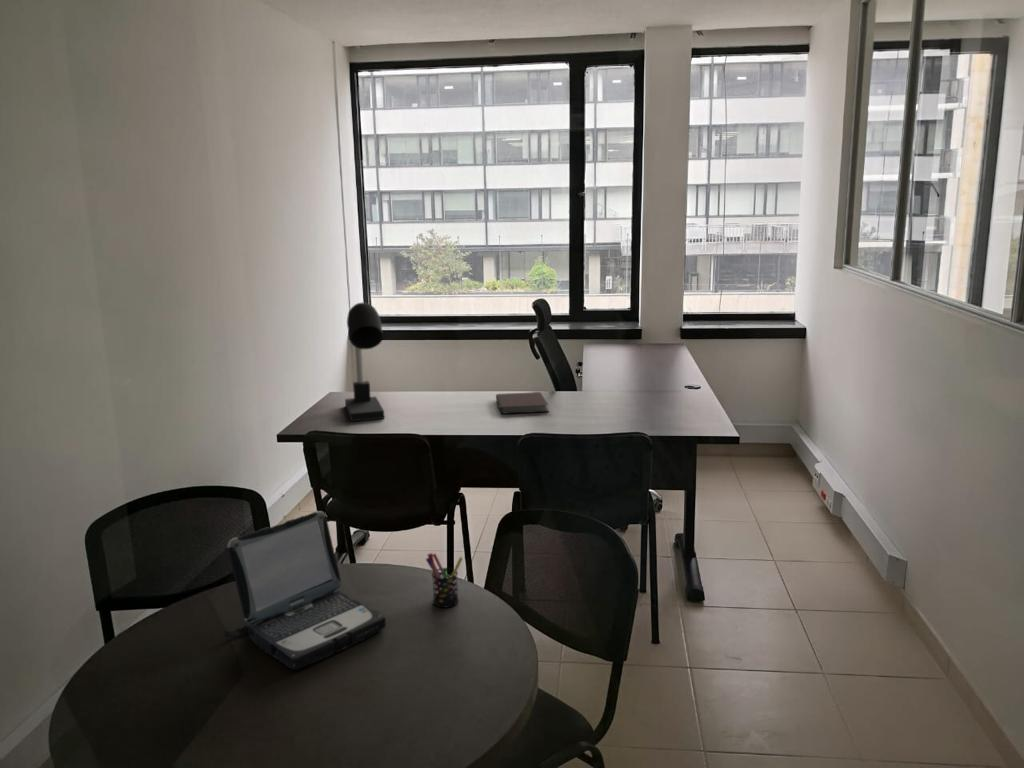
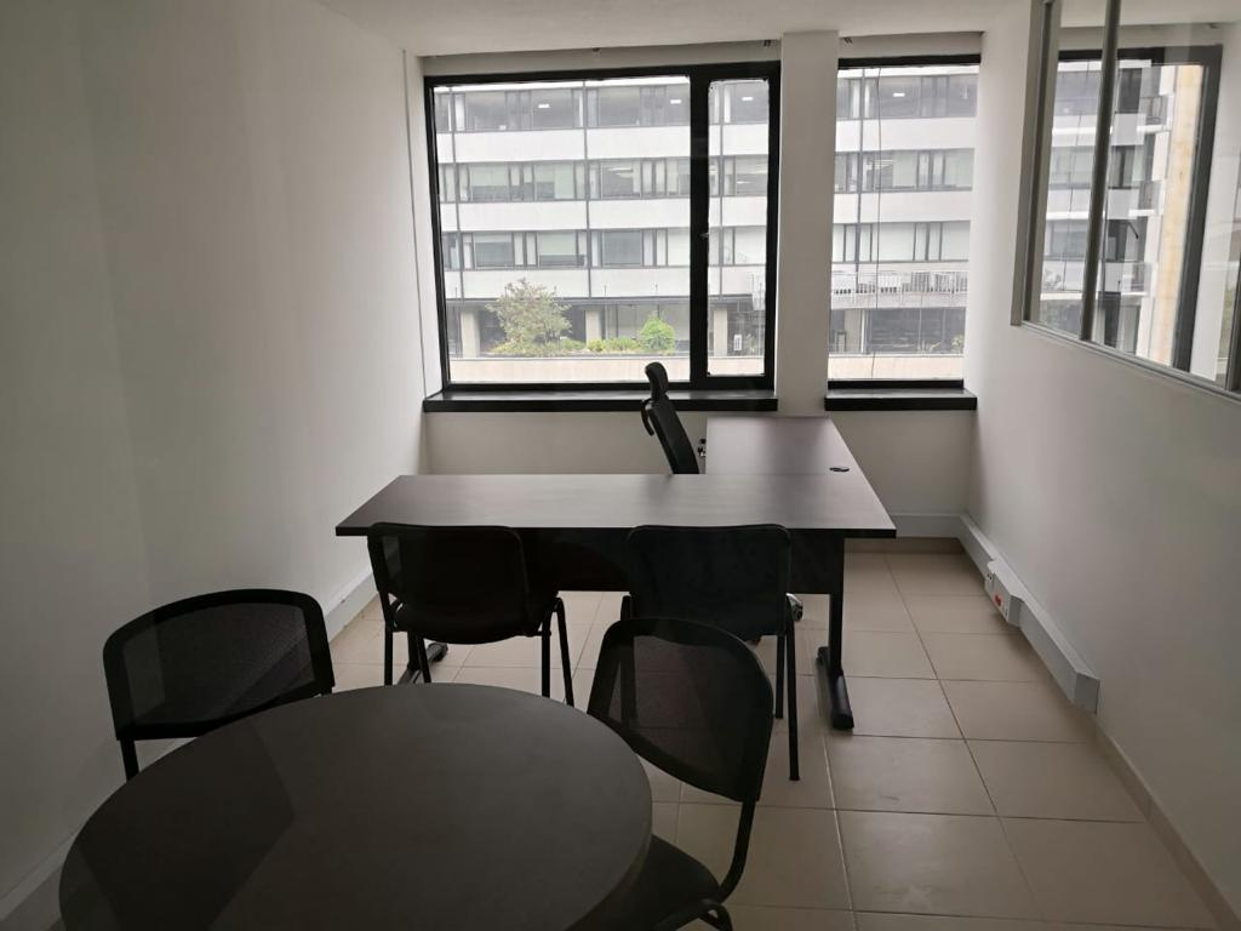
- pen holder (443, 578)
- desk lamp (362, 359)
- notebook (521, 402)
- laptop (304, 584)
